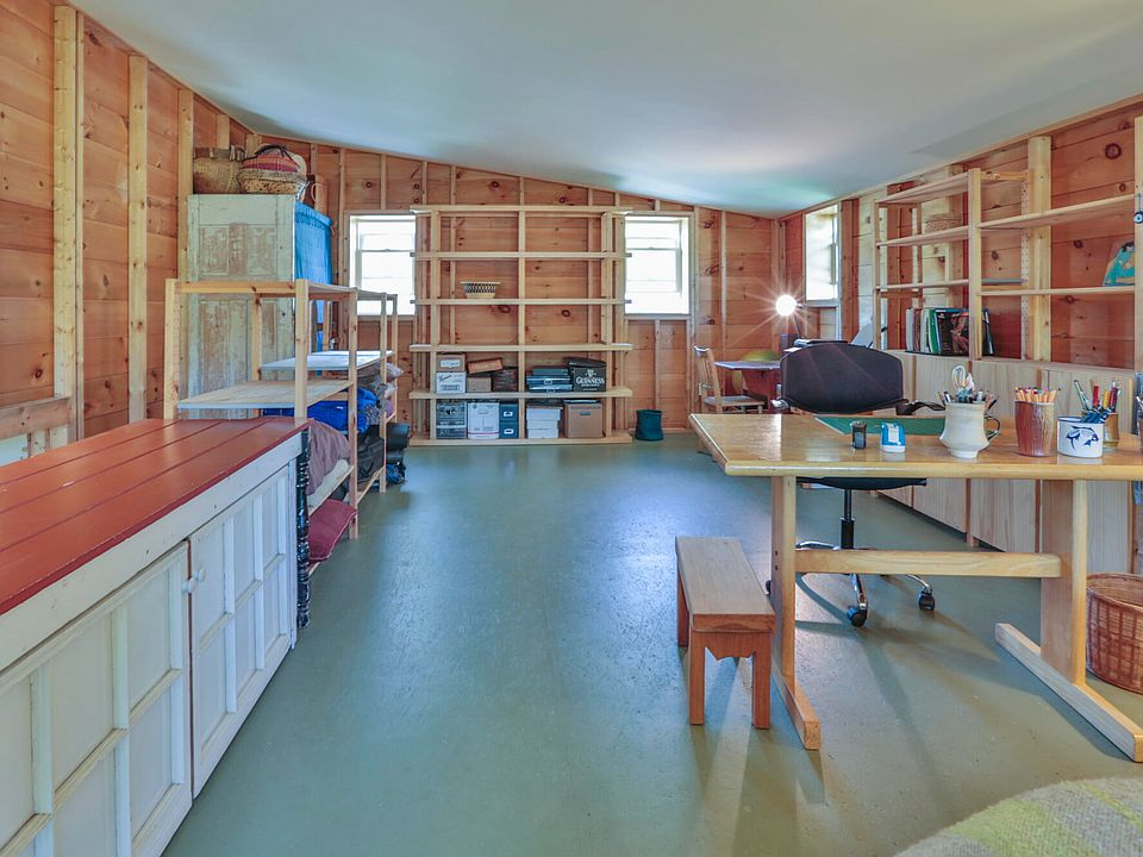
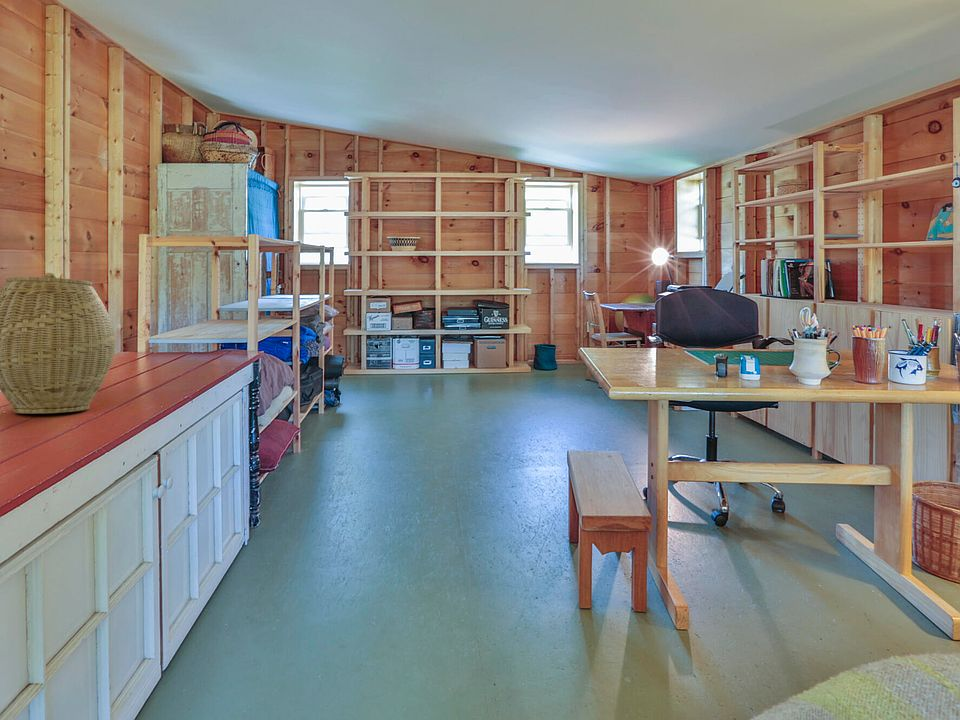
+ woven basket (51, 341)
